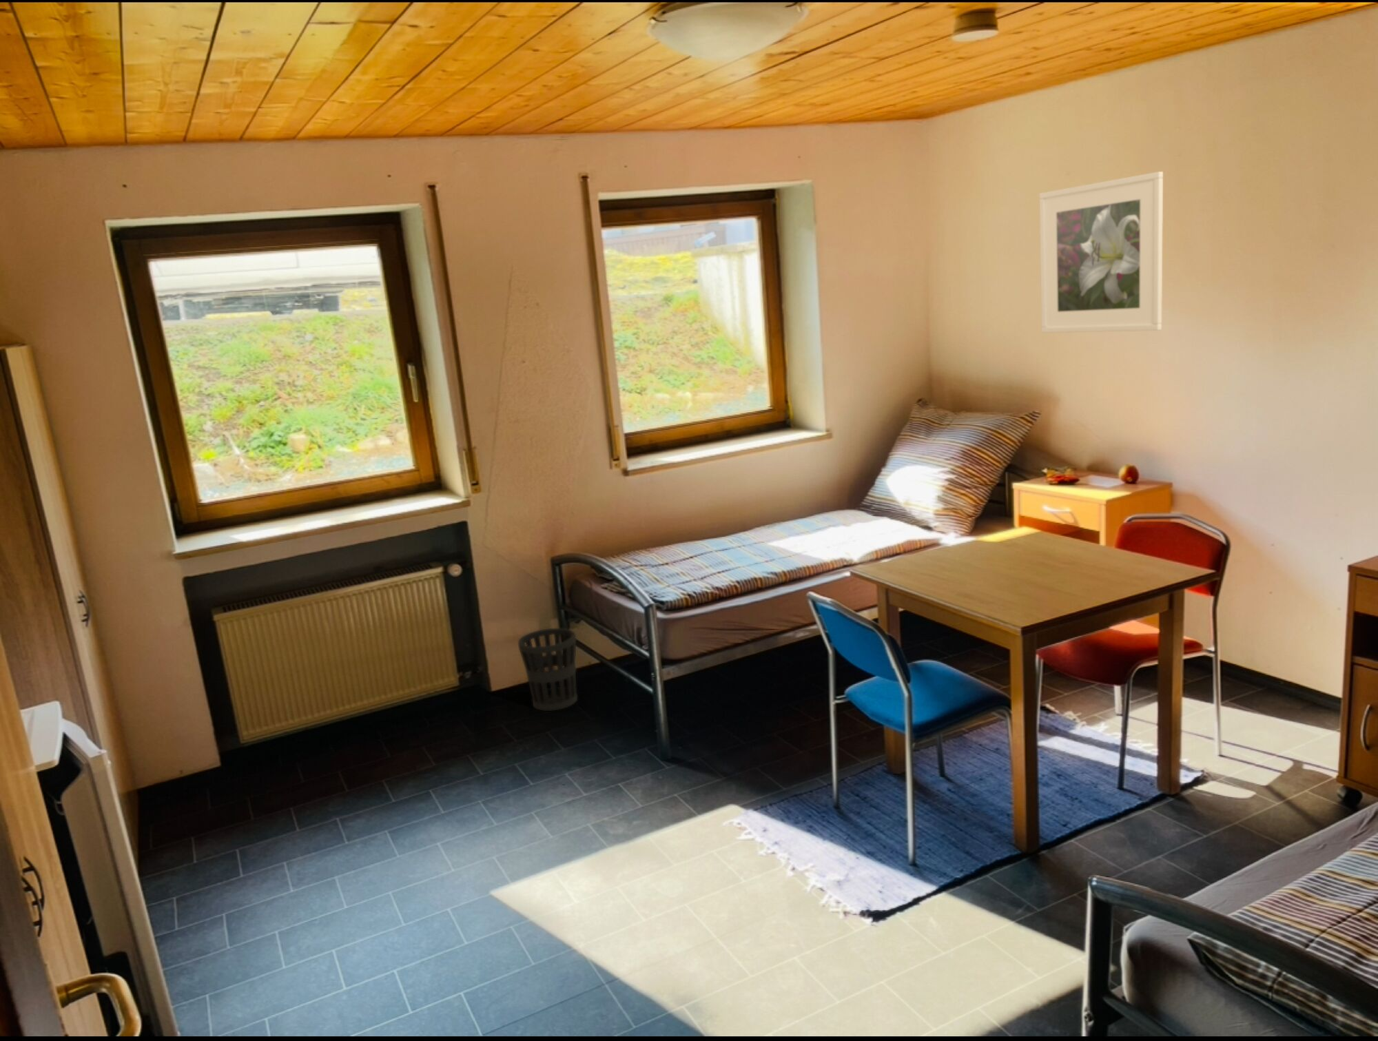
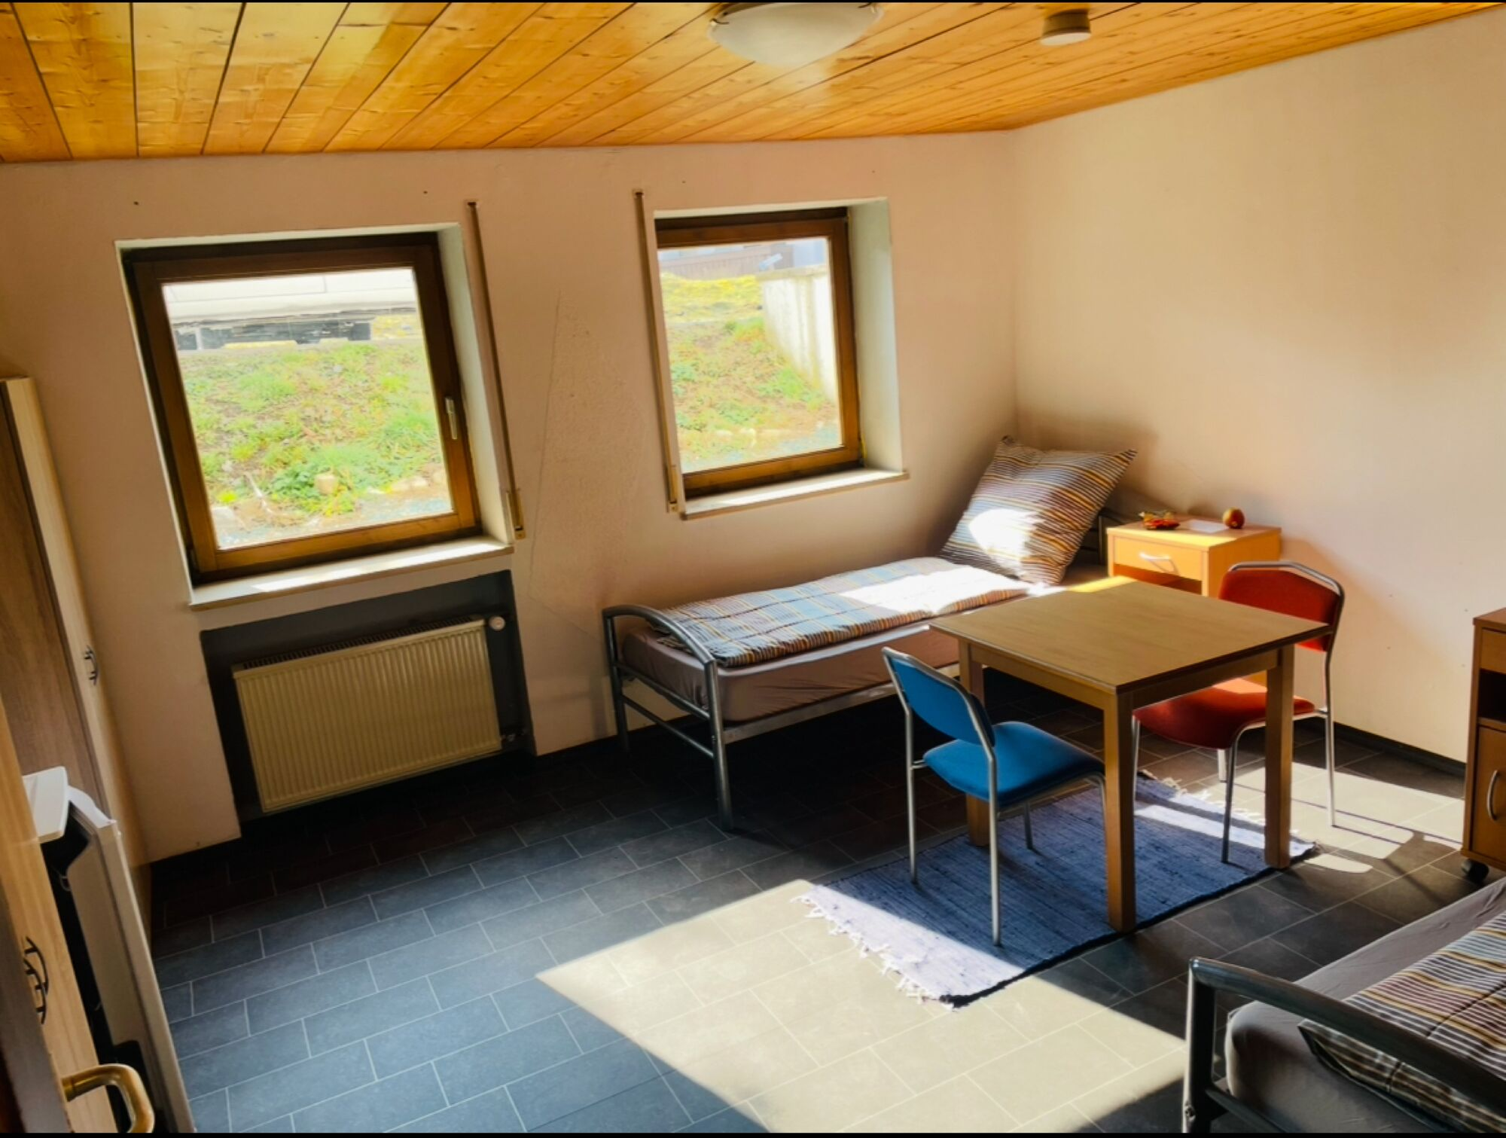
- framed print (1098, 258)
- wastebasket (550, 669)
